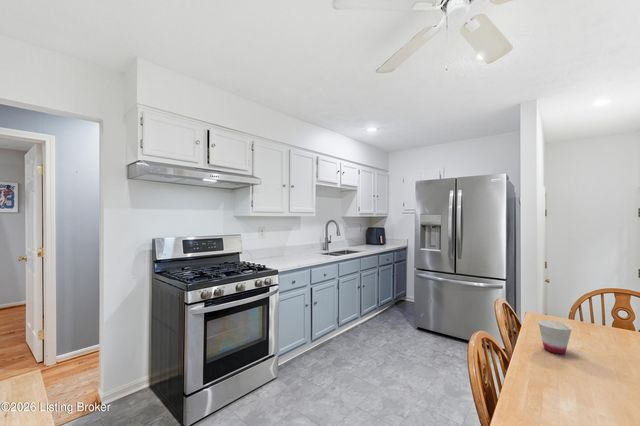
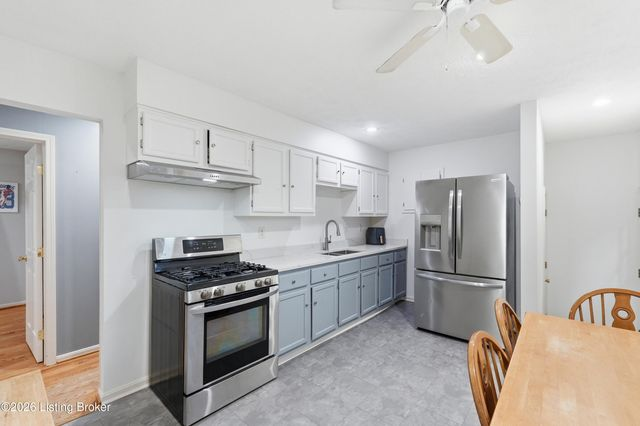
- cup (554, 337)
